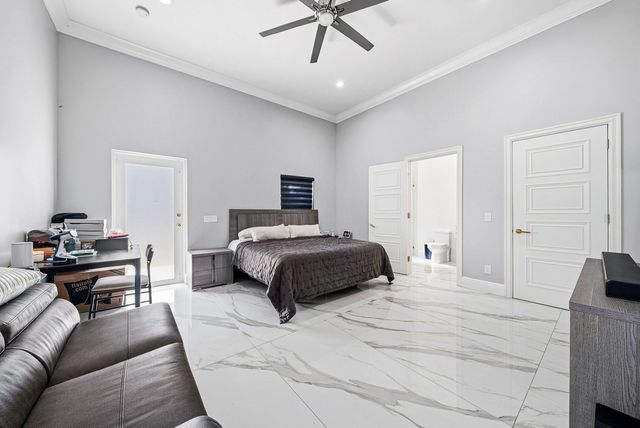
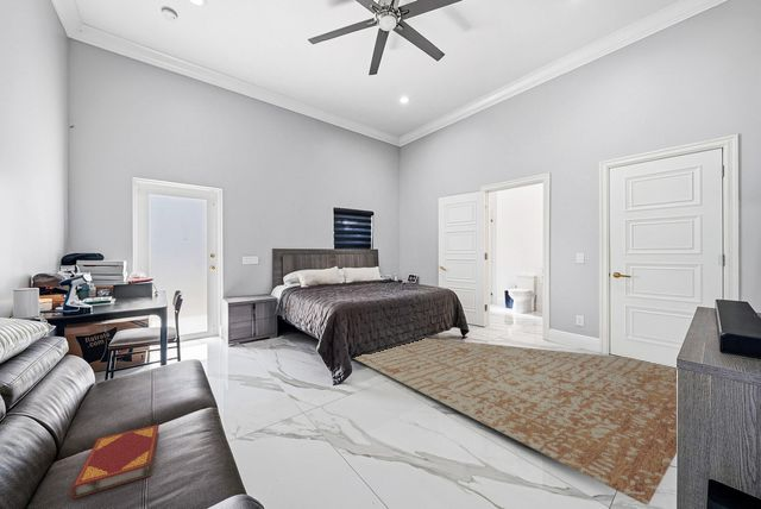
+ hardback book (121, 455)
+ rug (496, 359)
